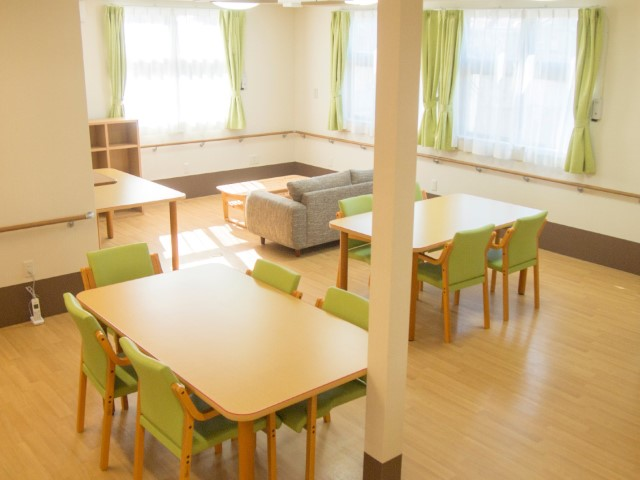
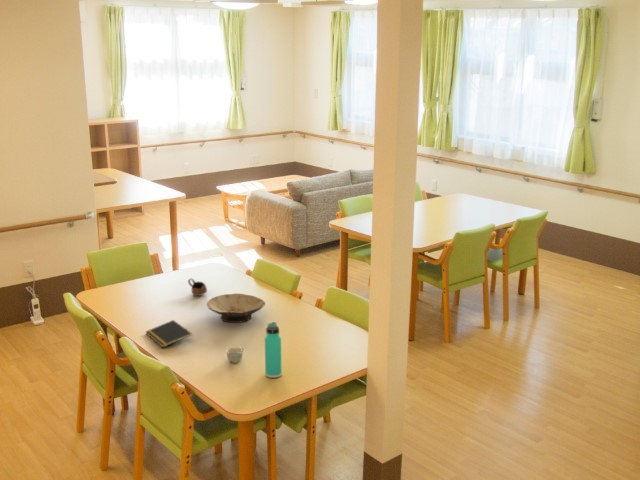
+ thermos bottle (273, 349)
+ bowl (236, 309)
+ cup (198, 286)
+ cup (236, 354)
+ notepad (168, 333)
